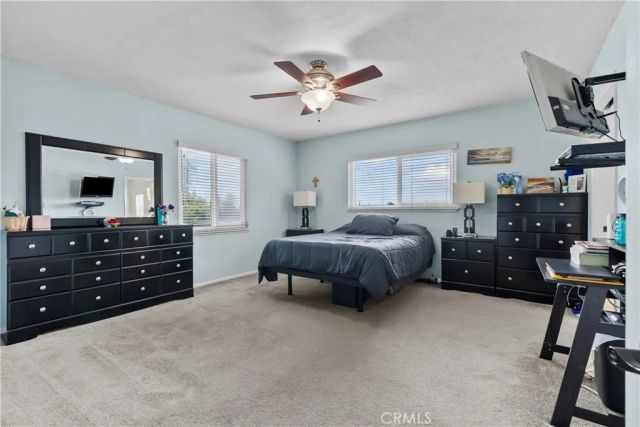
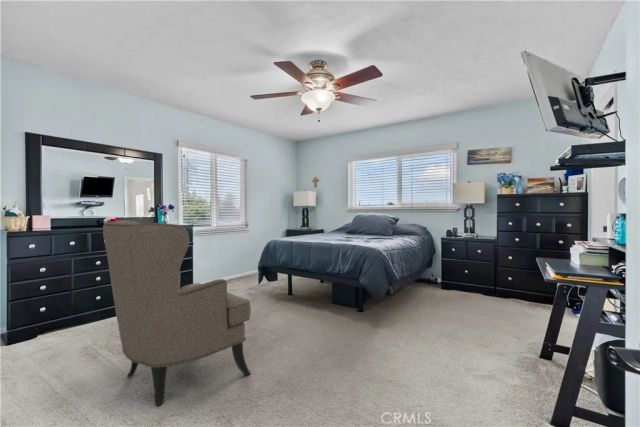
+ chair (173, 298)
